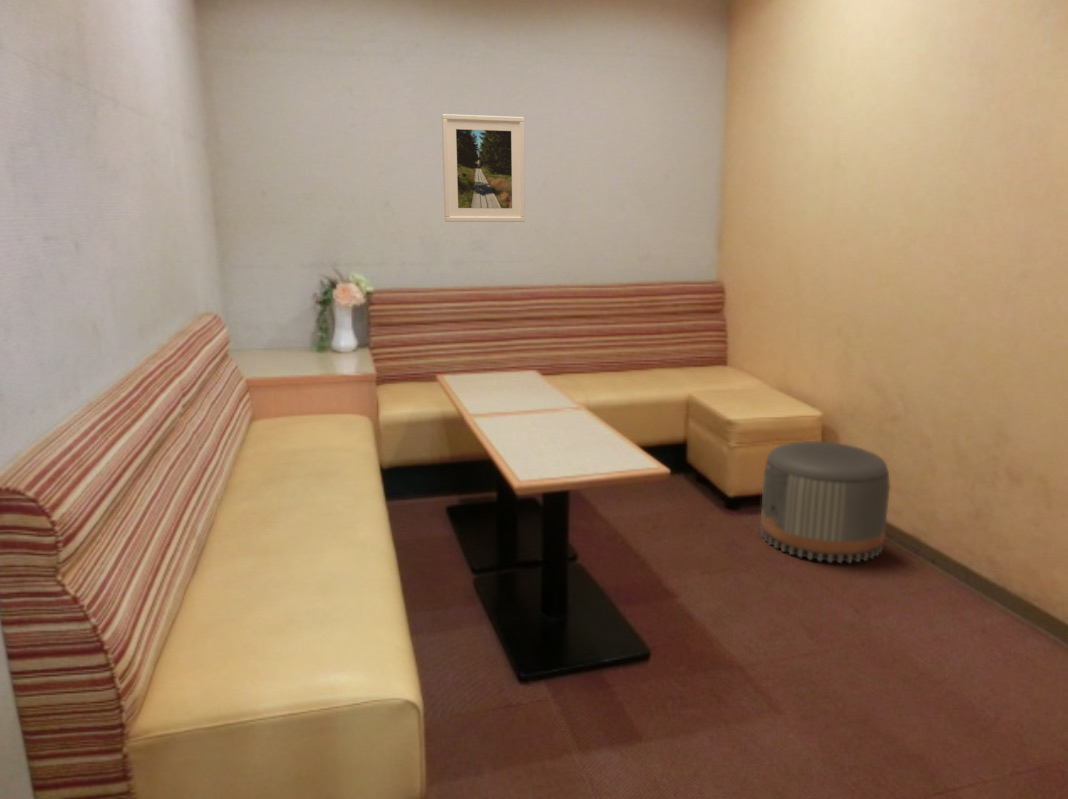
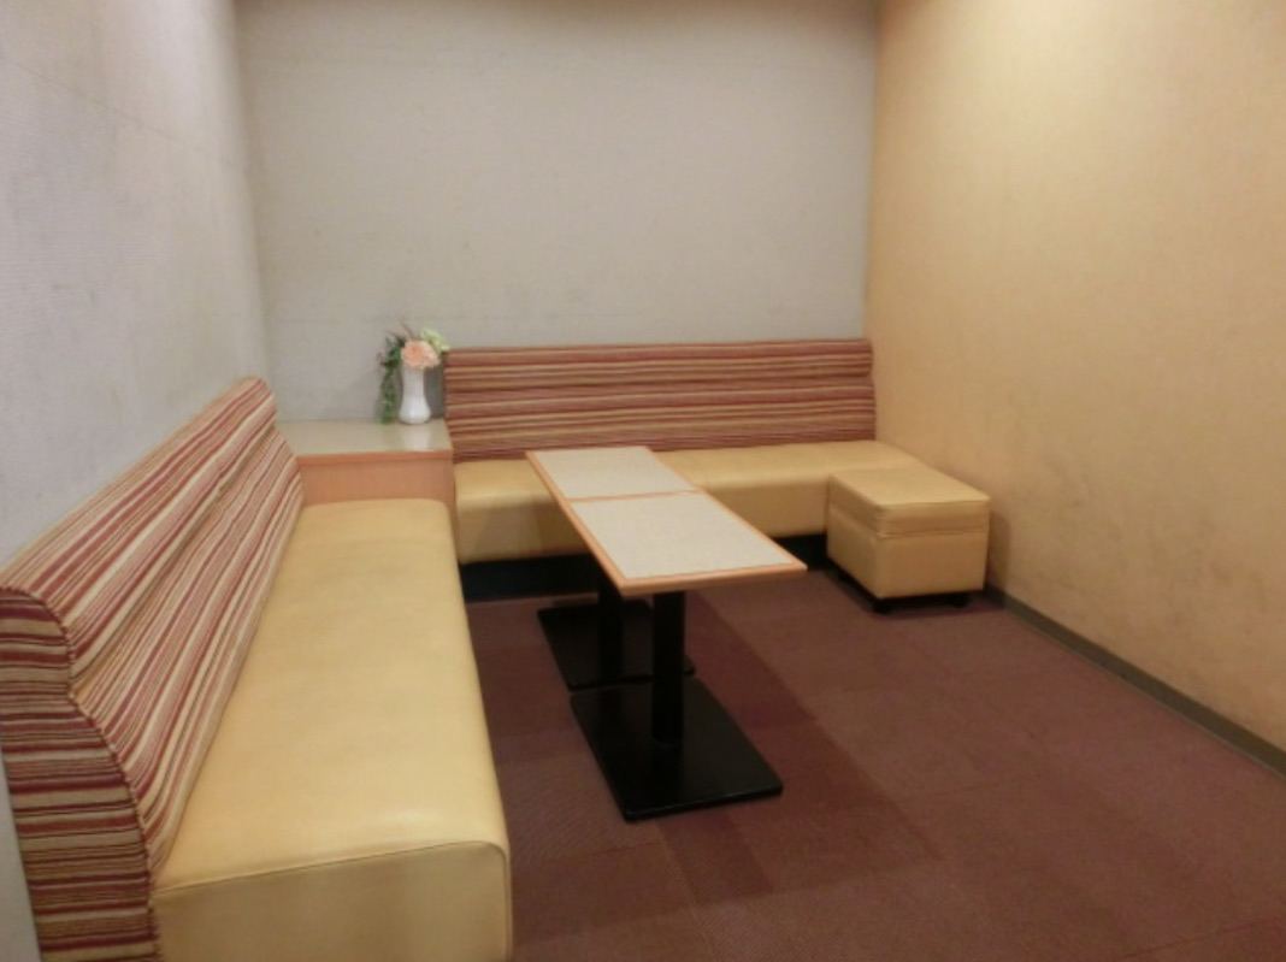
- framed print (484, 169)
- pouf (823, 493)
